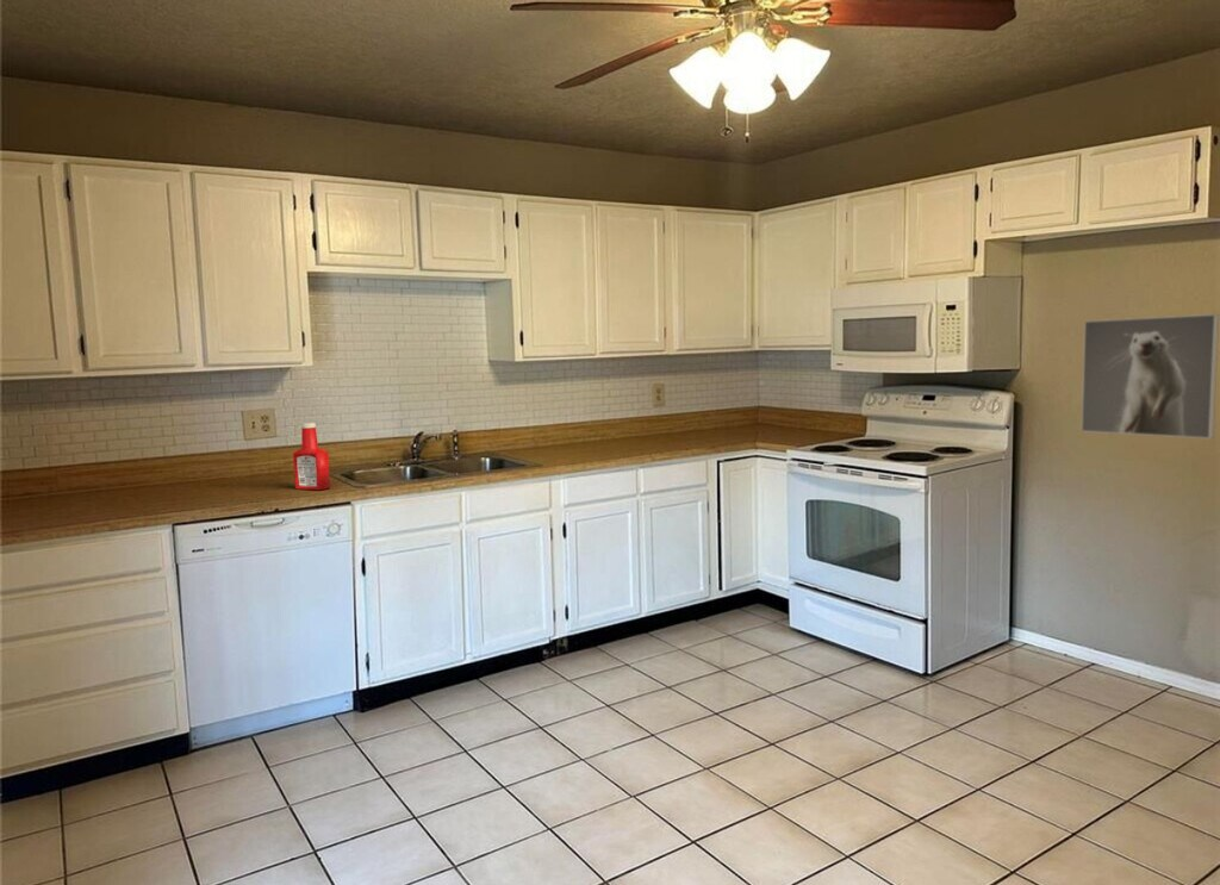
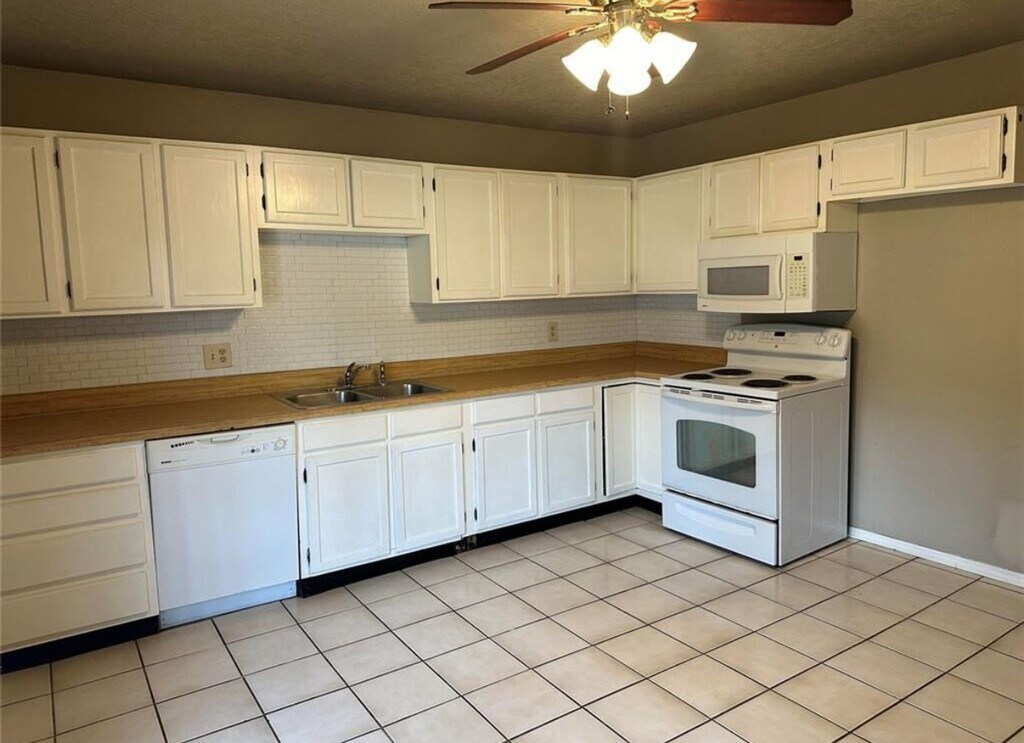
- soap bottle (310, 455)
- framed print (1145, 376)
